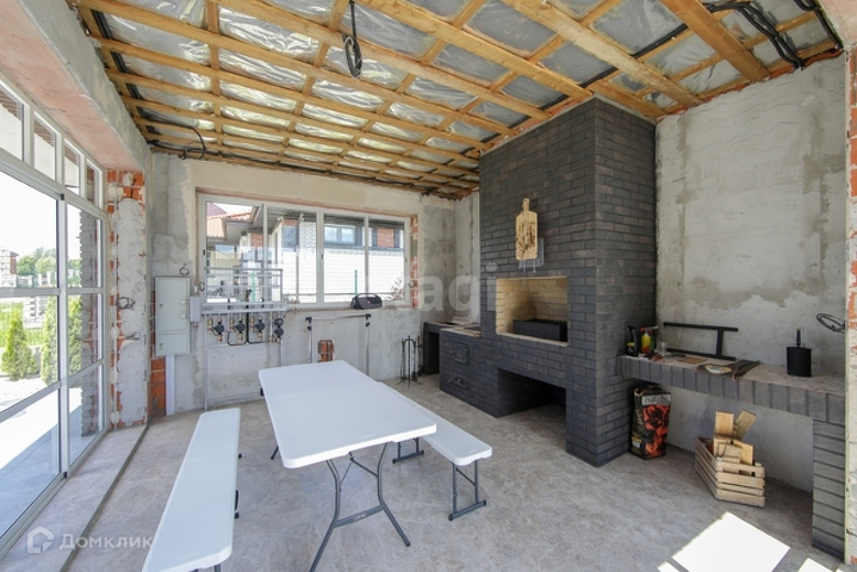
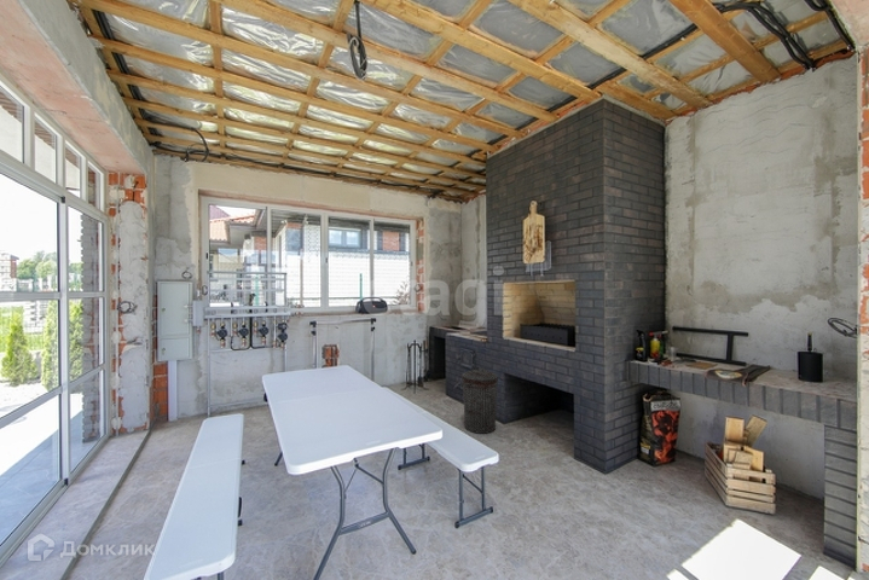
+ trash can (480, 396)
